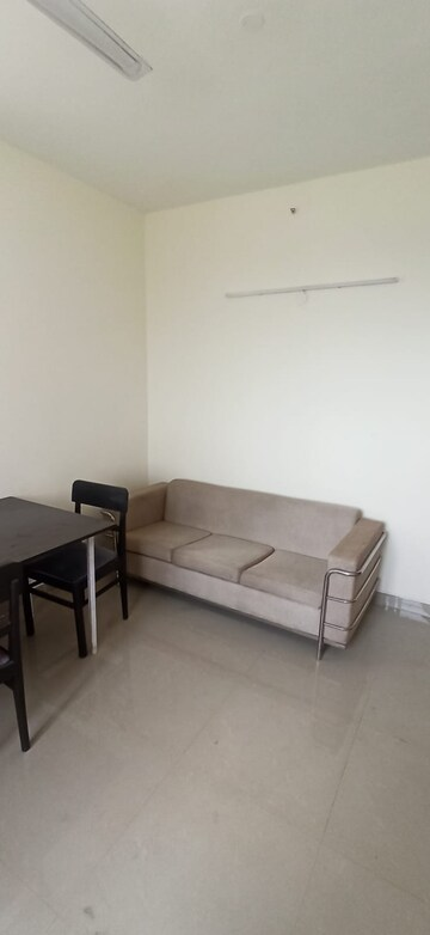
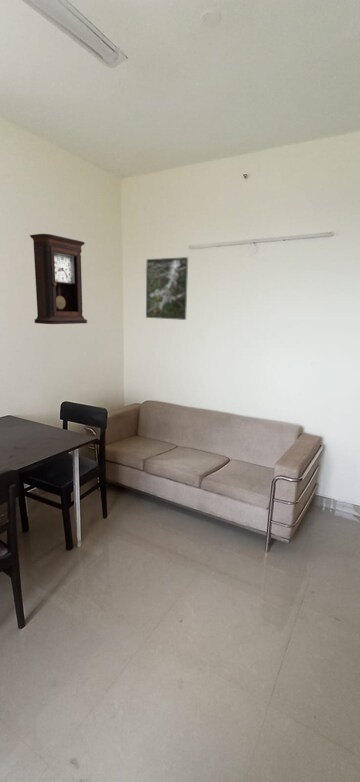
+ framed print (166, 289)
+ pendulum clock (62, 282)
